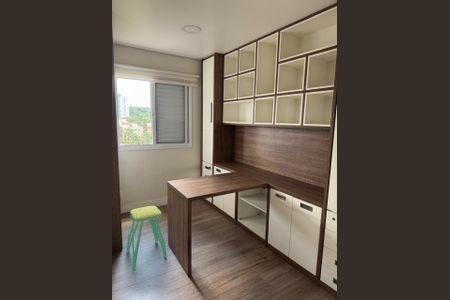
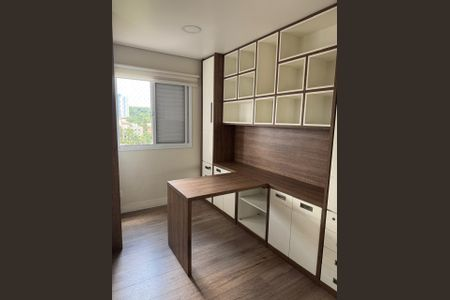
- stool (141, 231)
